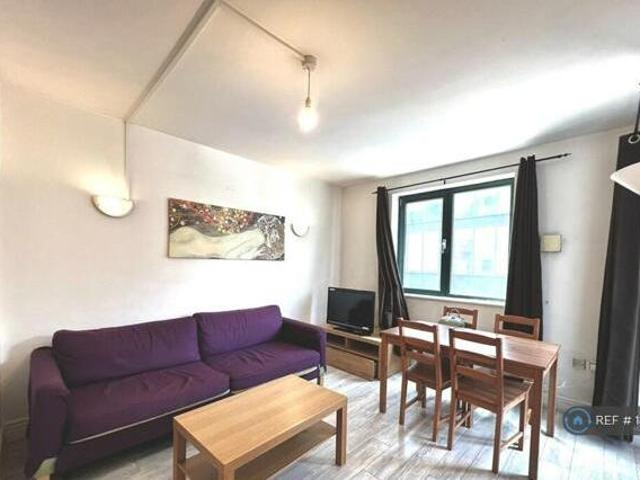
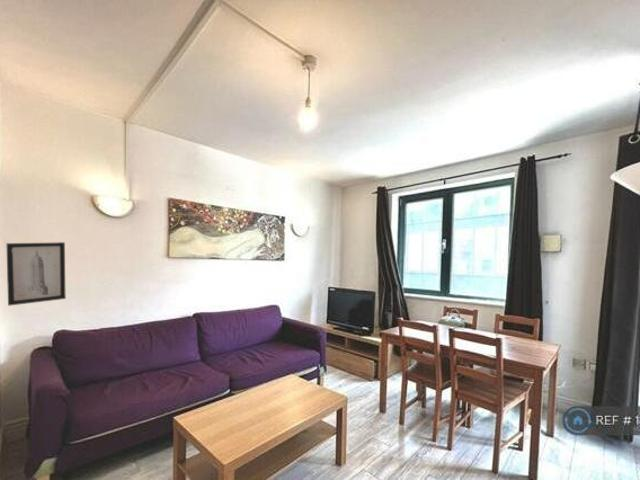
+ wall art (37, 272)
